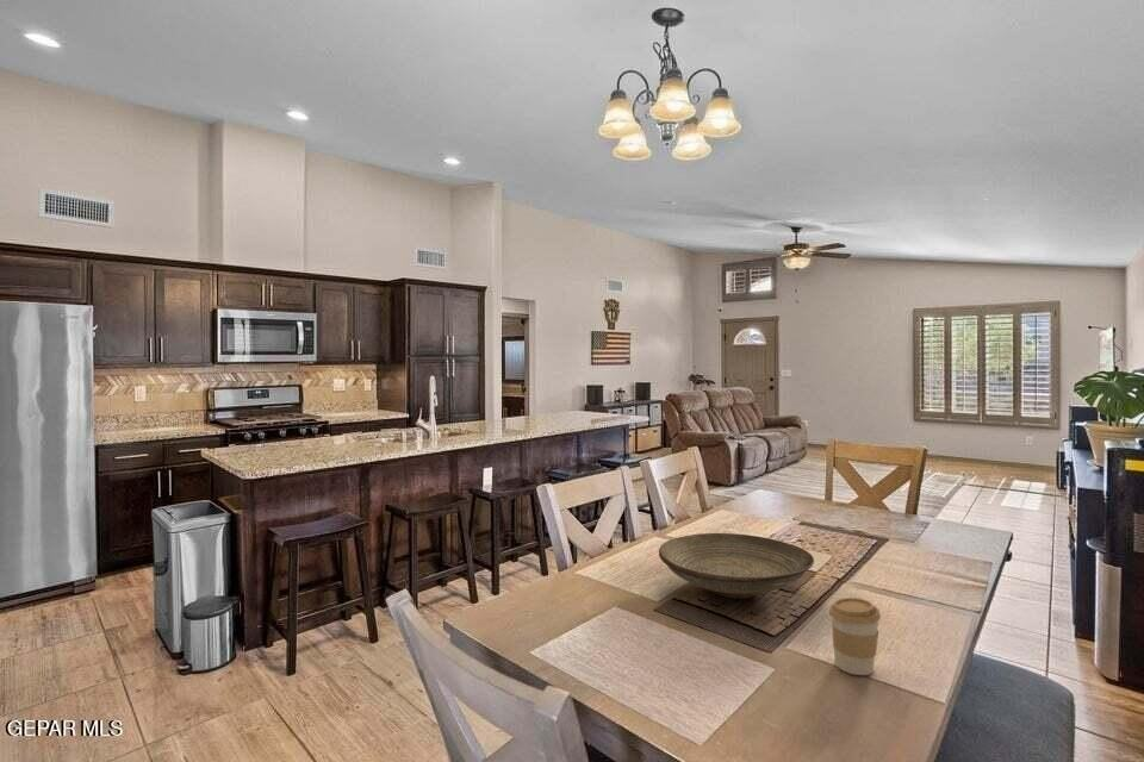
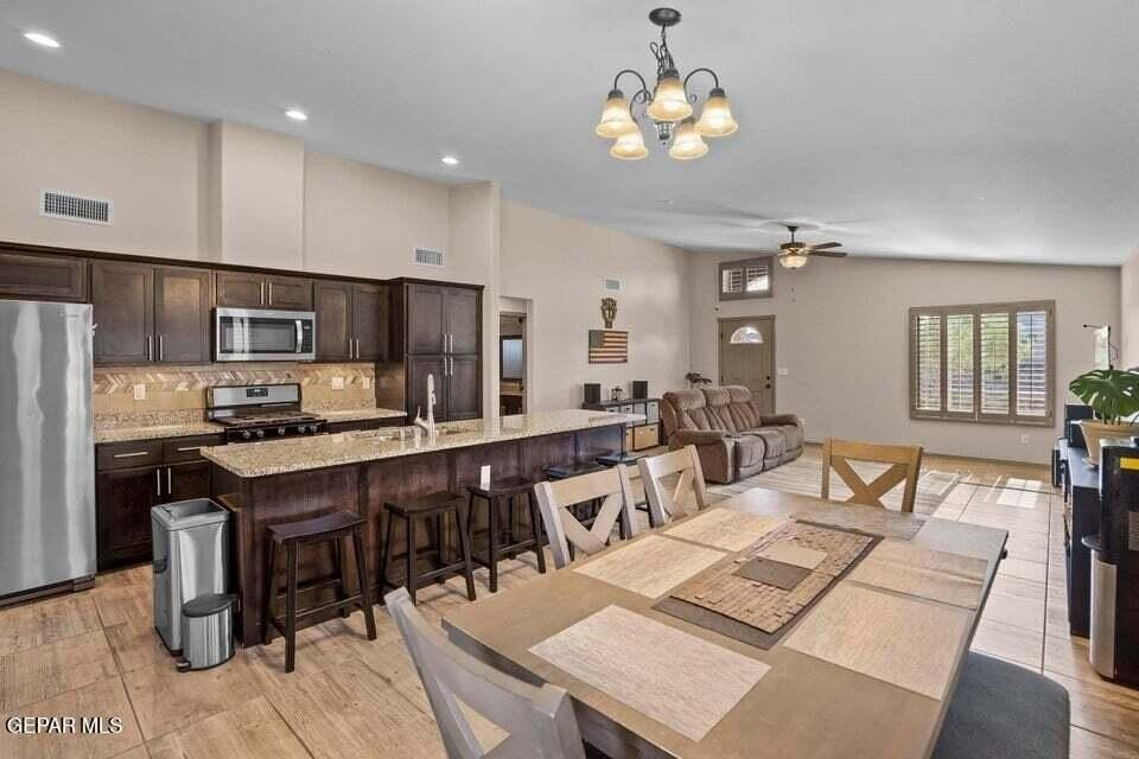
- decorative bowl (733, 570)
- coffee cup (853, 633)
